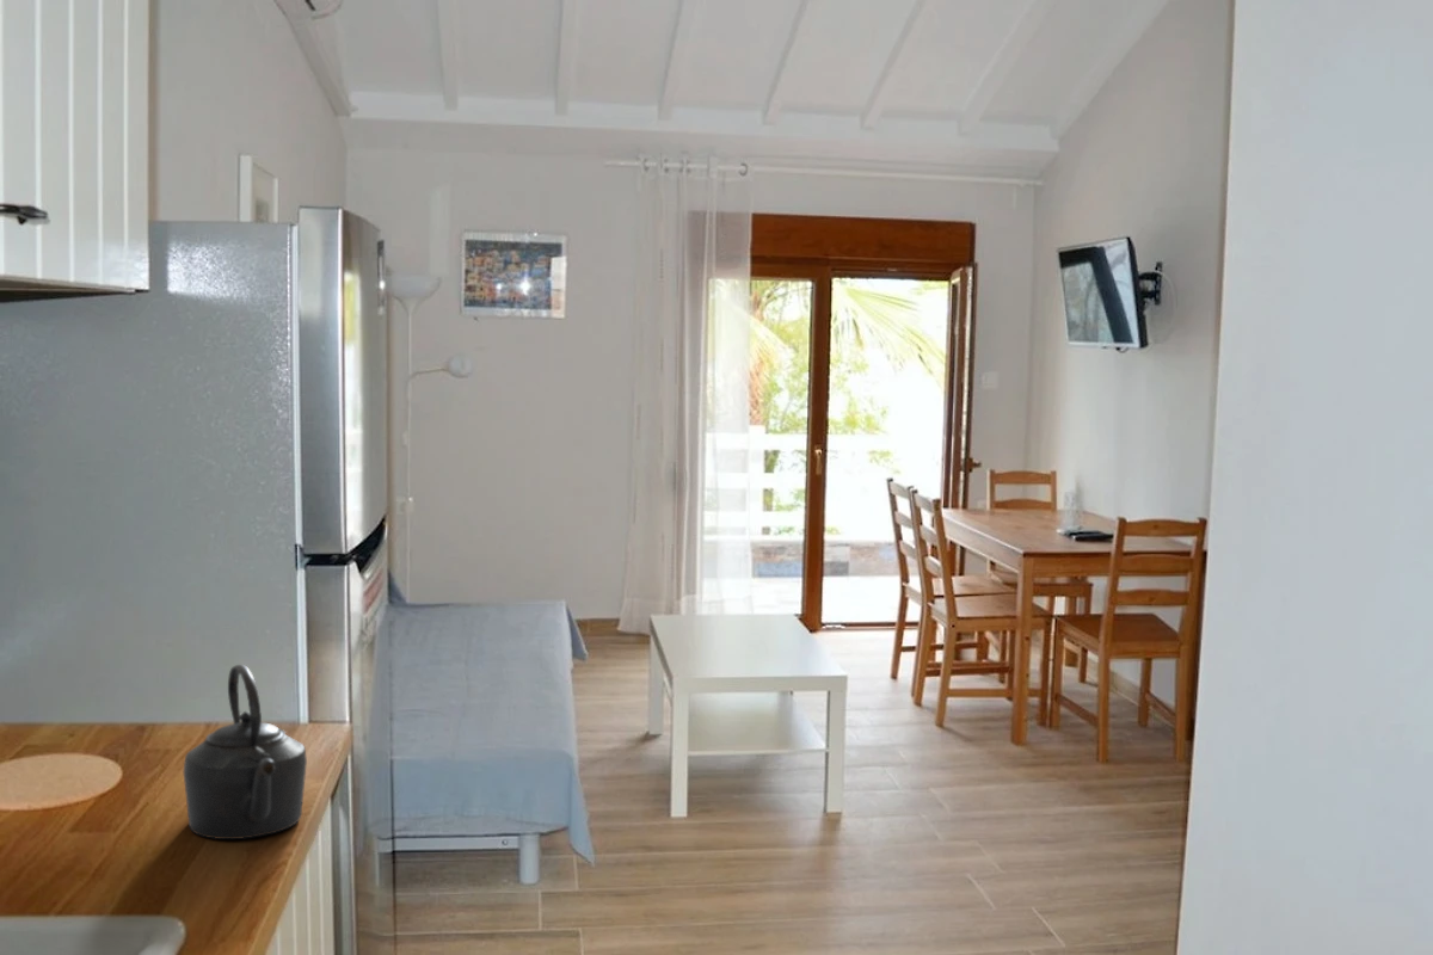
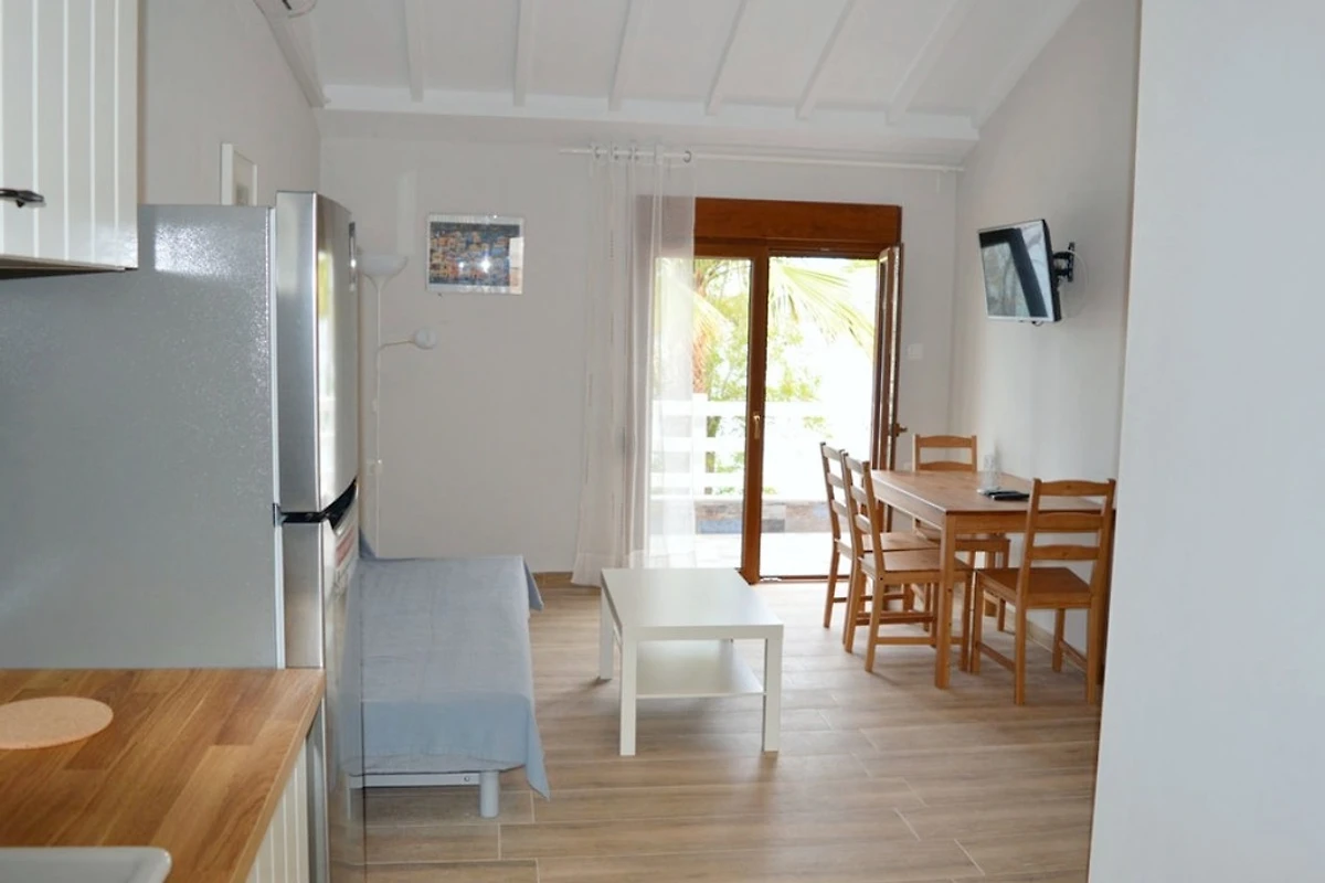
- kettle (251, 752)
